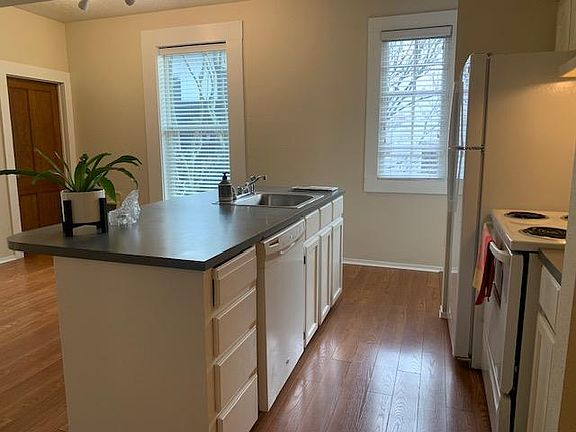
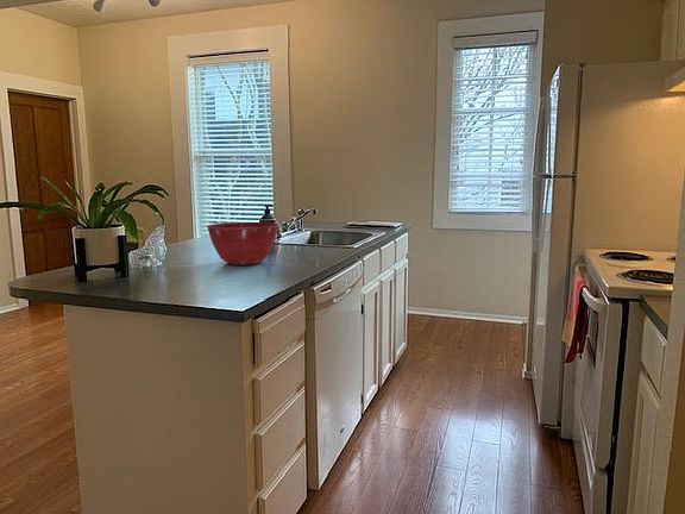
+ mixing bowl (243, 243)
